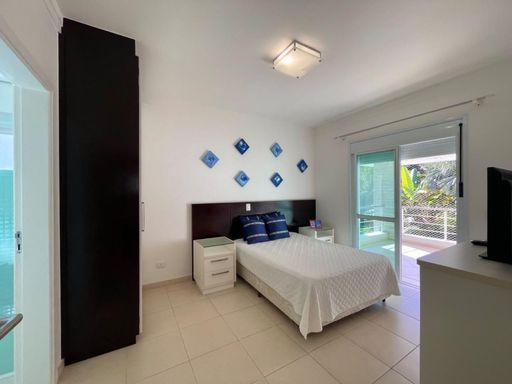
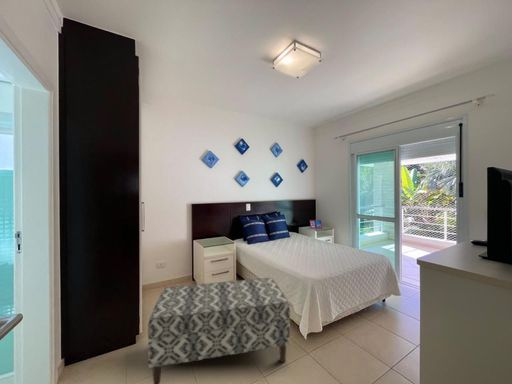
+ bench (222, 322)
